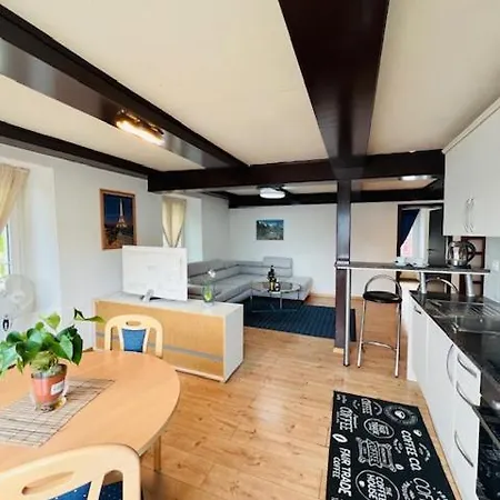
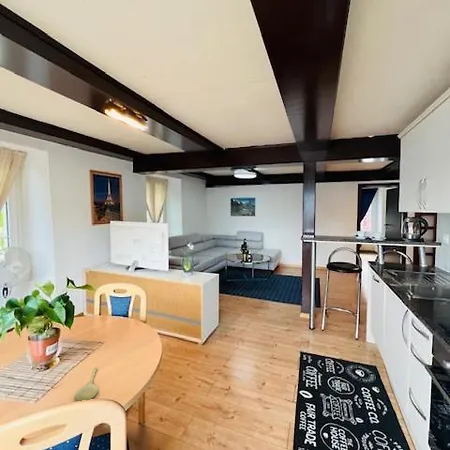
+ spoon (90, 382)
